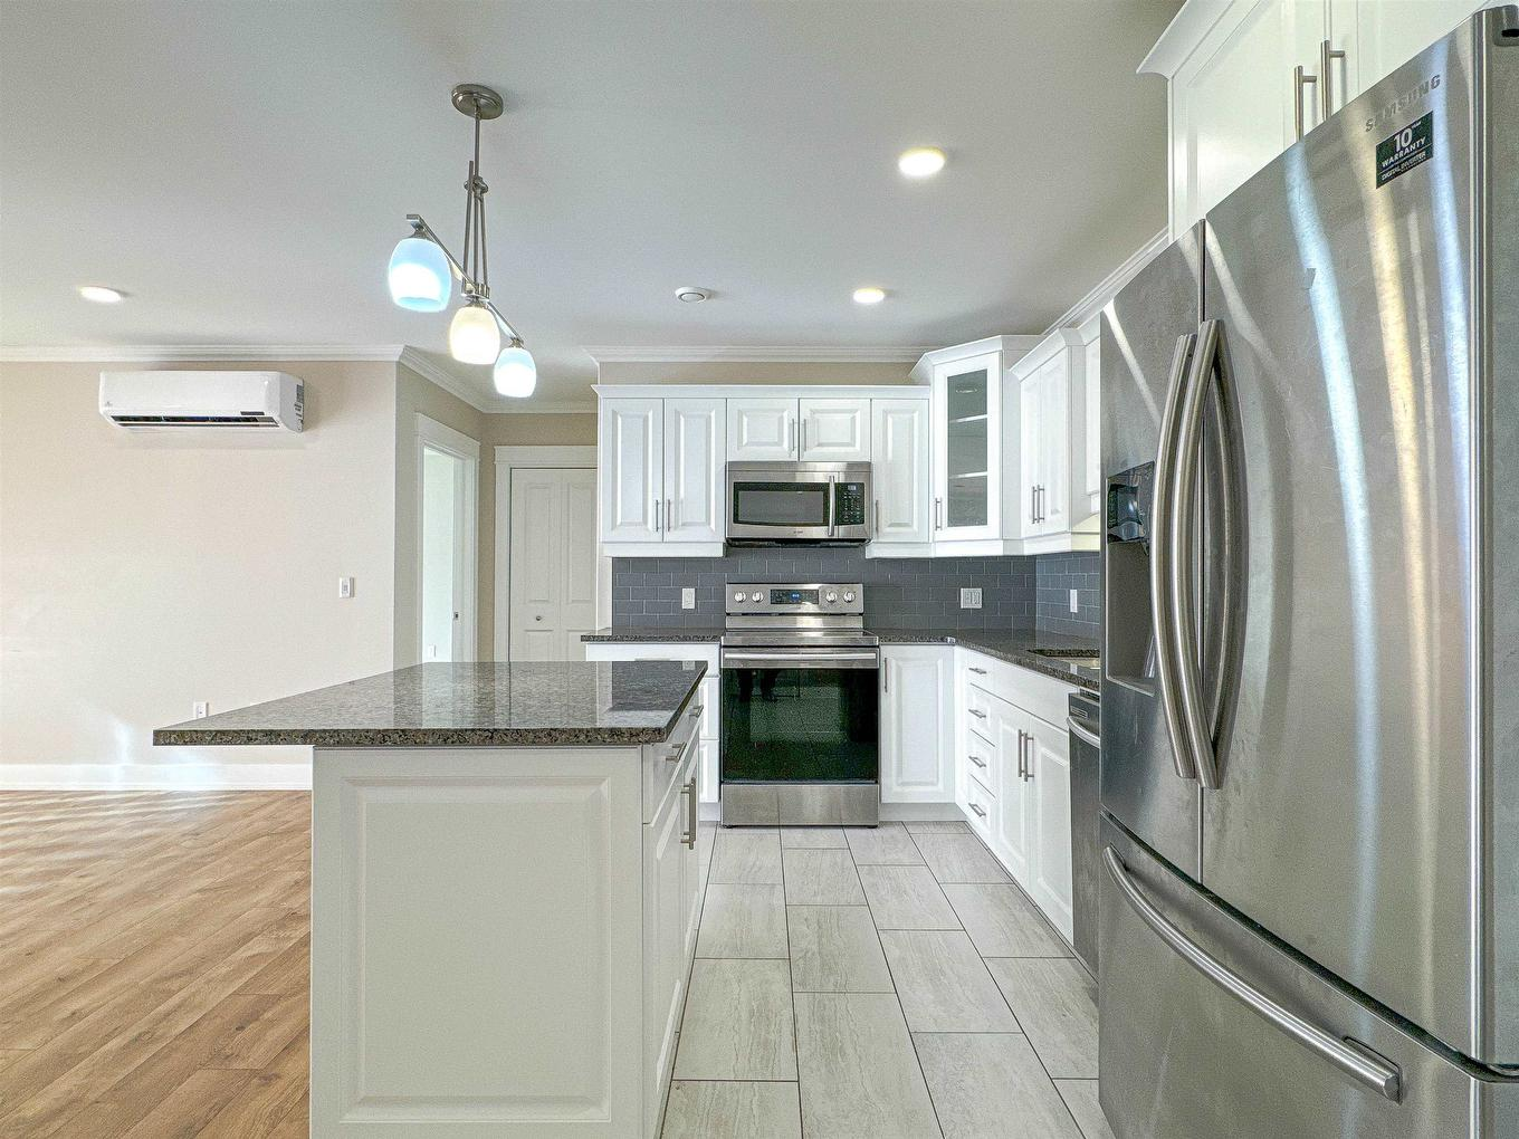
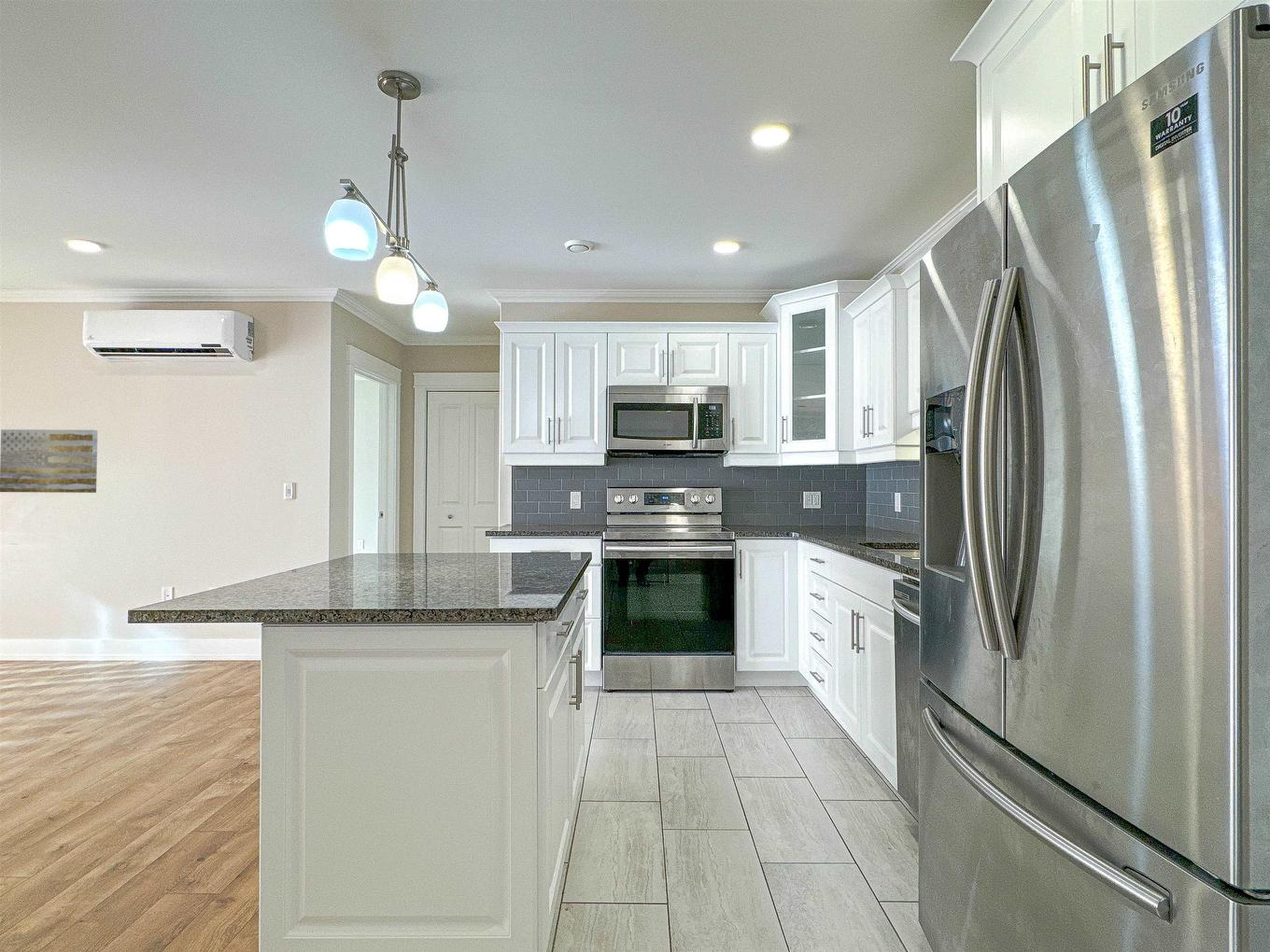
+ wall art (49, 461)
